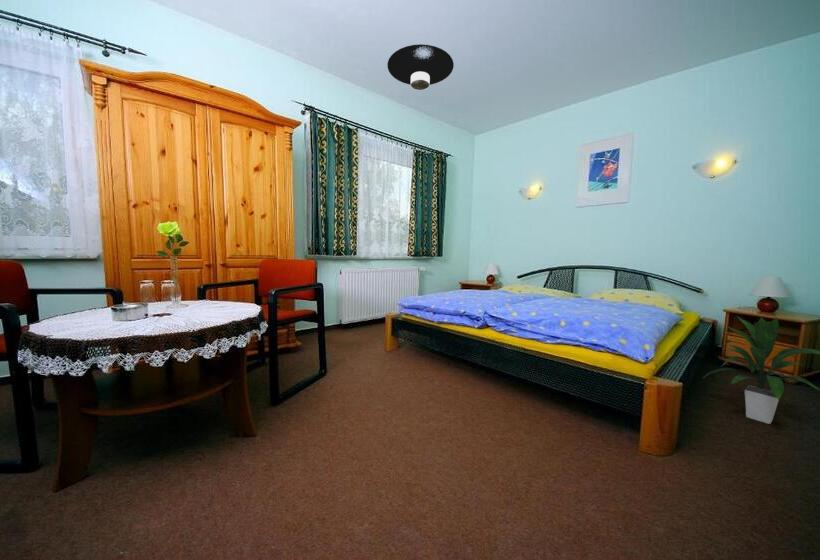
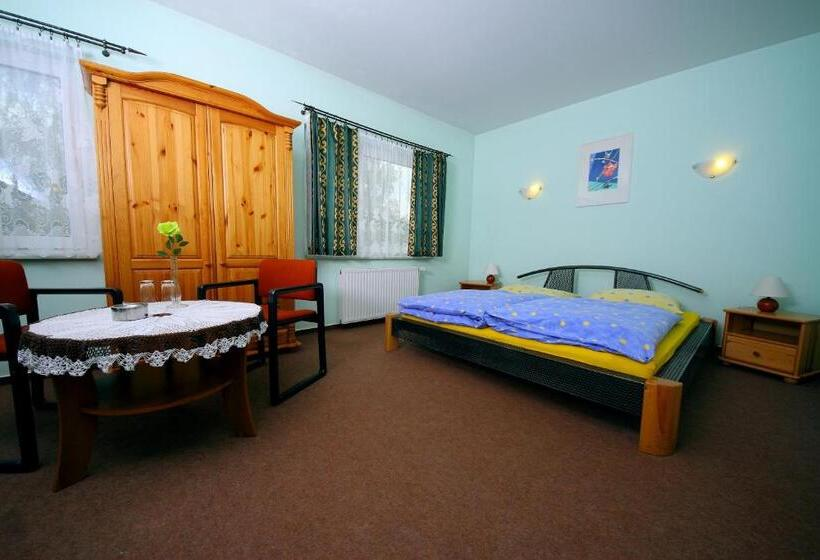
- ceiling light (420, 76)
- indoor plant (760, 365)
